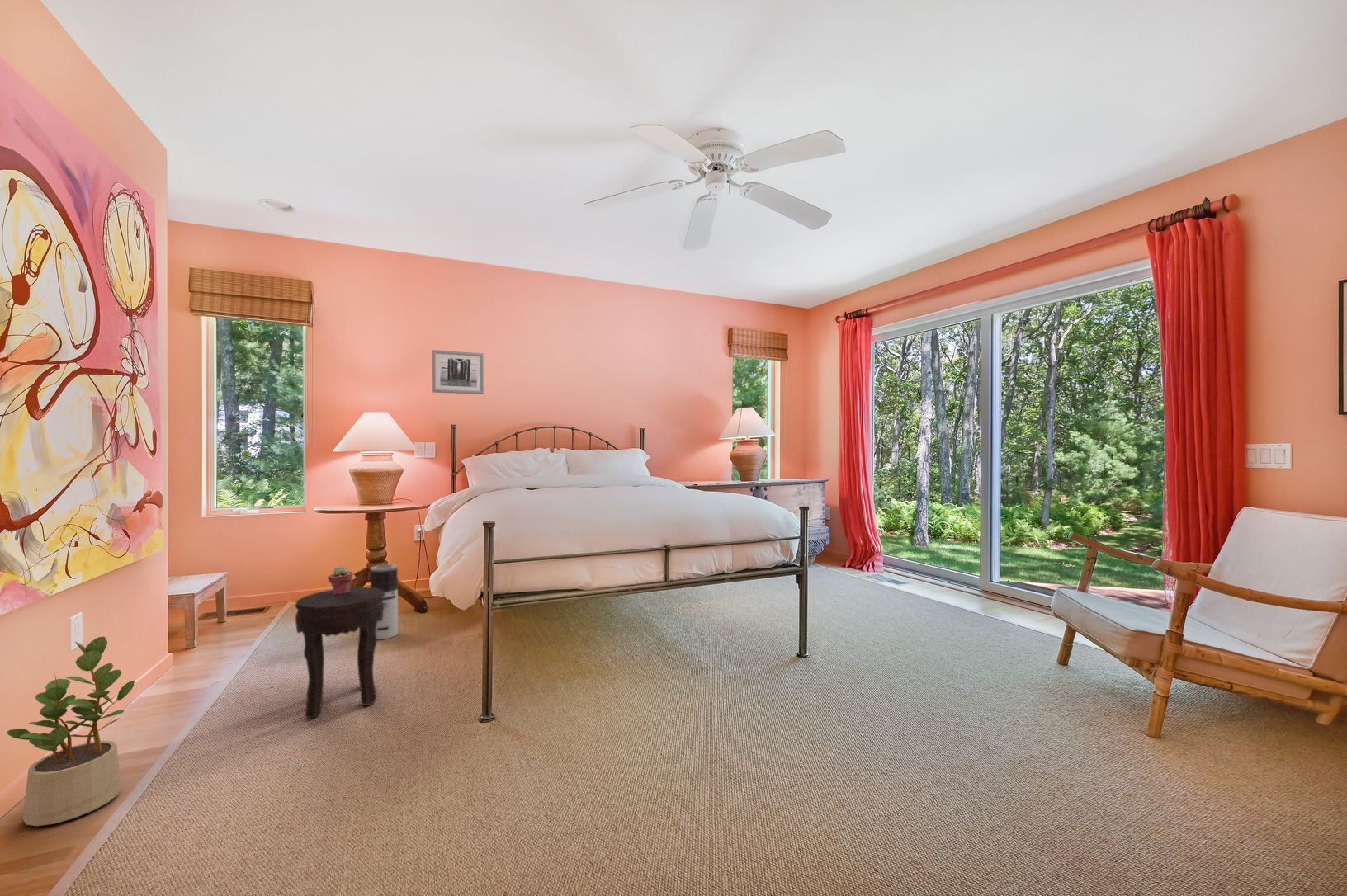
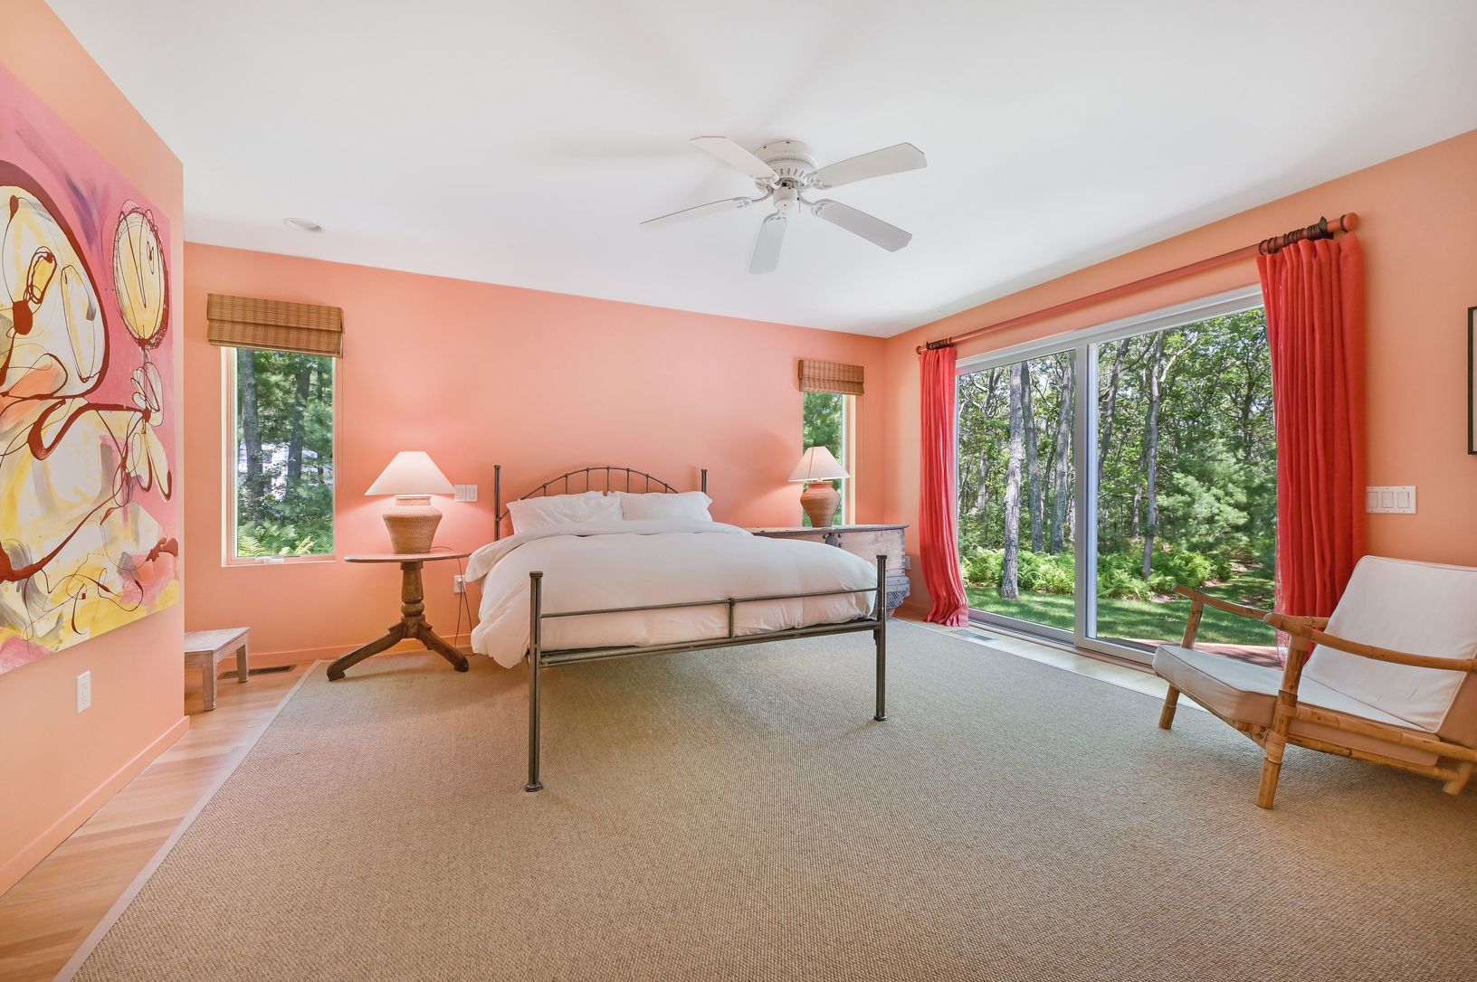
- wall art (458, 372)
- air purifier (384, 601)
- side table (335, 635)
- potted plant (65, 724)
- potted succulent (341, 579)
